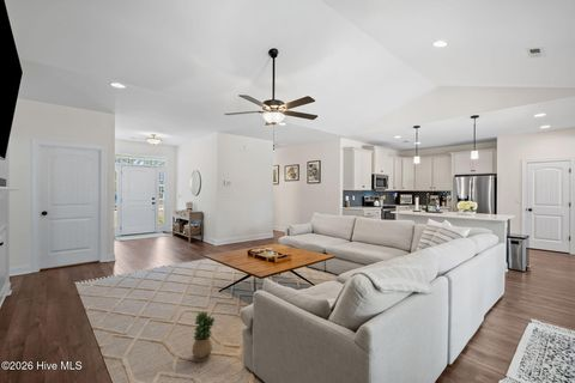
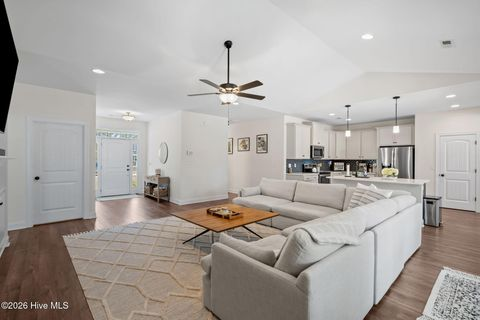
- potted plant (204, 333)
